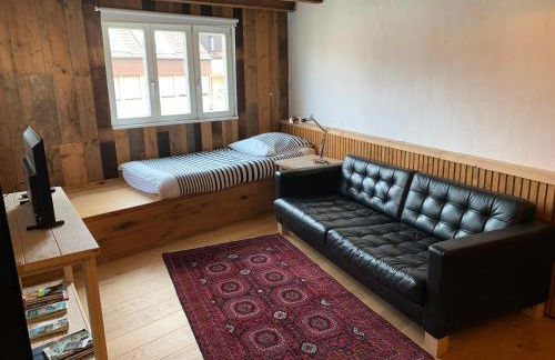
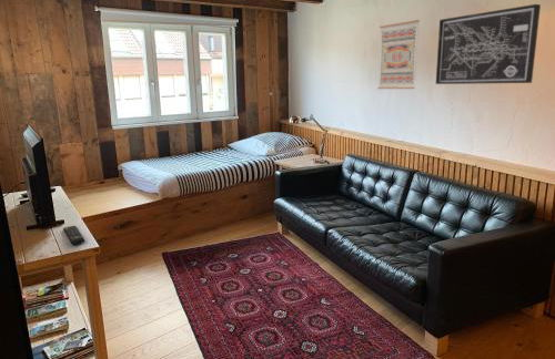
+ wall art (396, 57)
+ wall art (482, 49)
+ remote control (73, 234)
